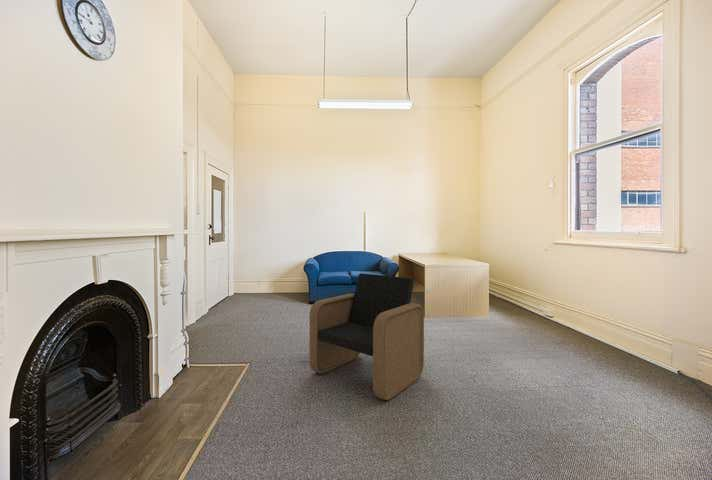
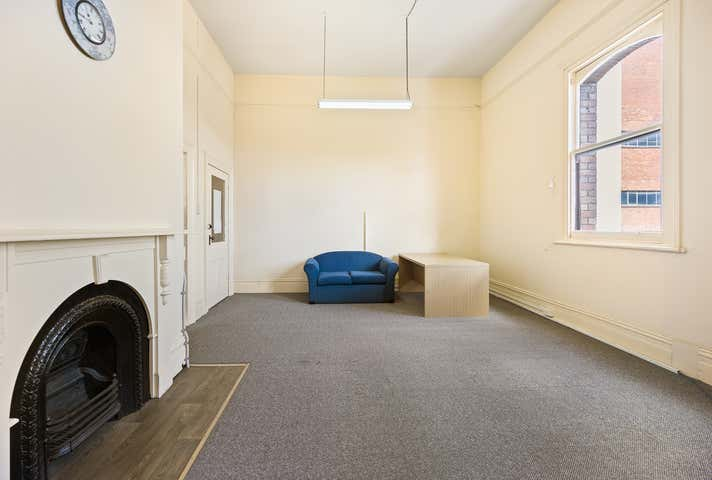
- armchair (366, 326)
